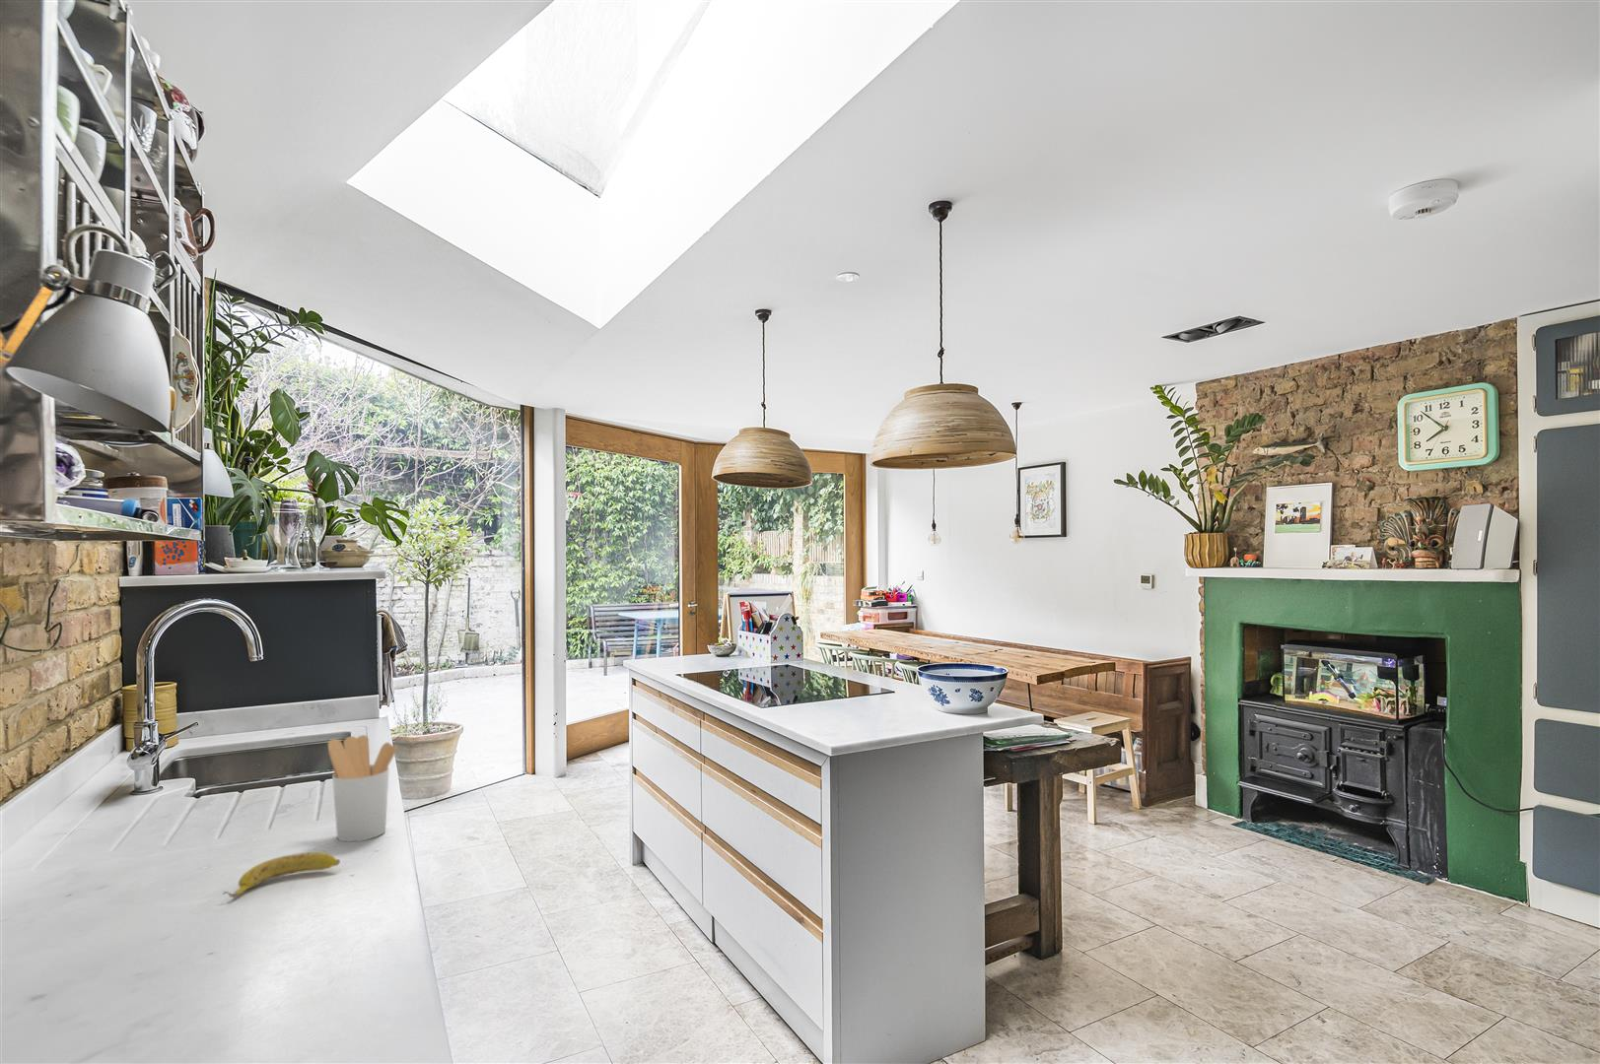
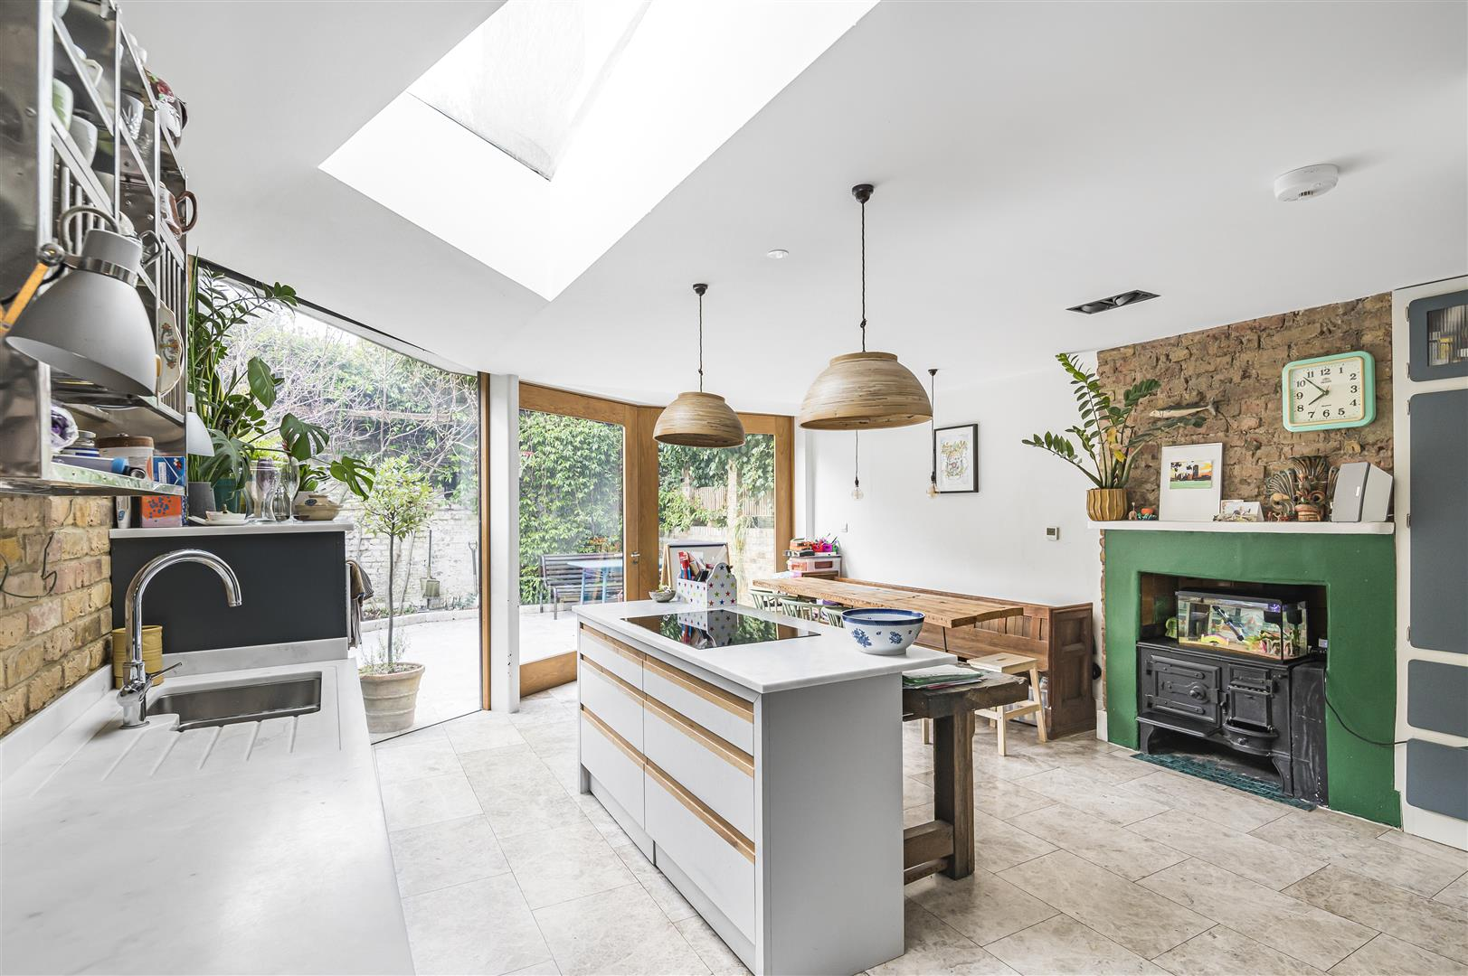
- utensil holder (356, 784)
- banana (284, 872)
